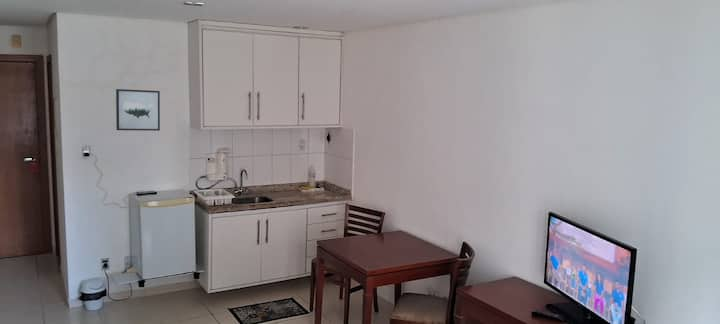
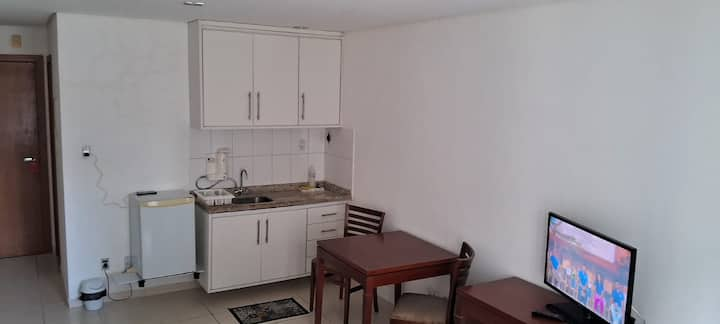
- wall art (138, 110)
